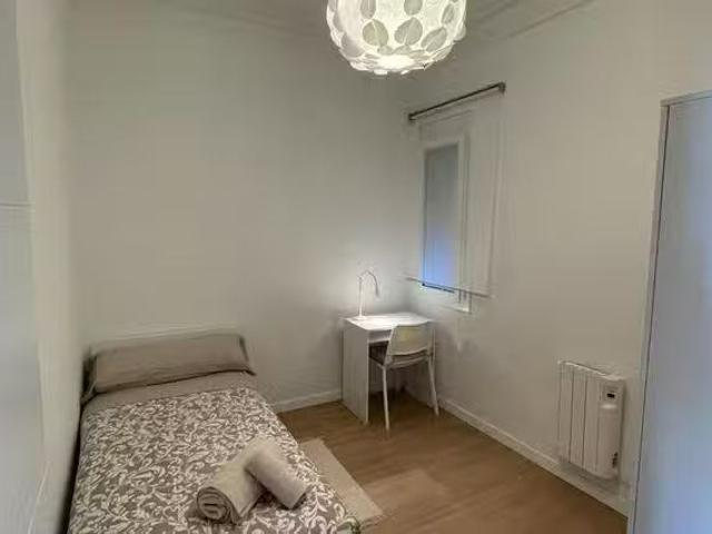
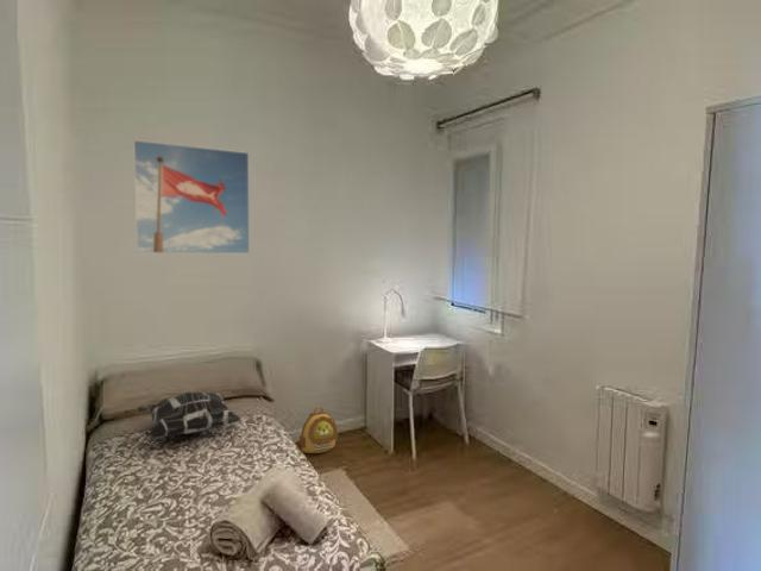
+ decorative pillow (188, 412)
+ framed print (195, 200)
+ backpack (317, 427)
